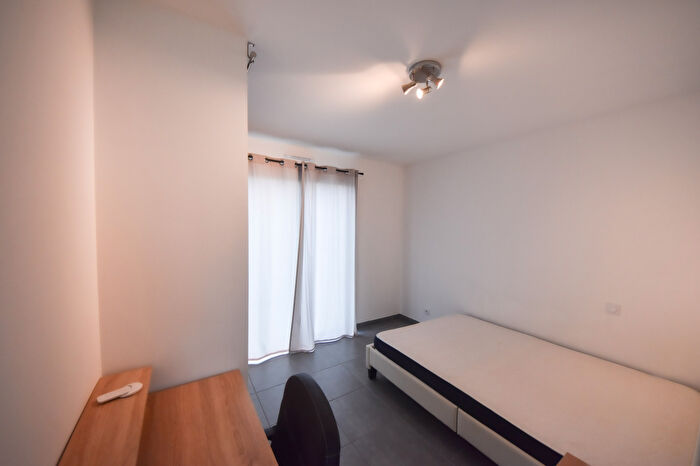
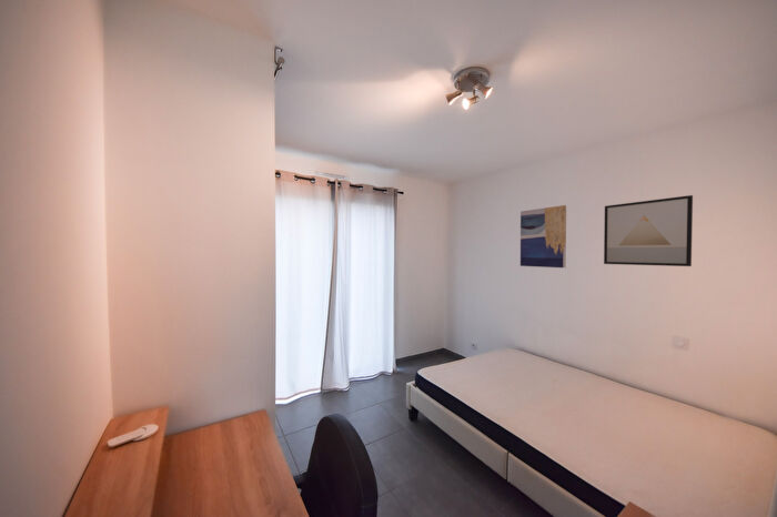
+ wall art (644, 233)
+ wall art (542, 237)
